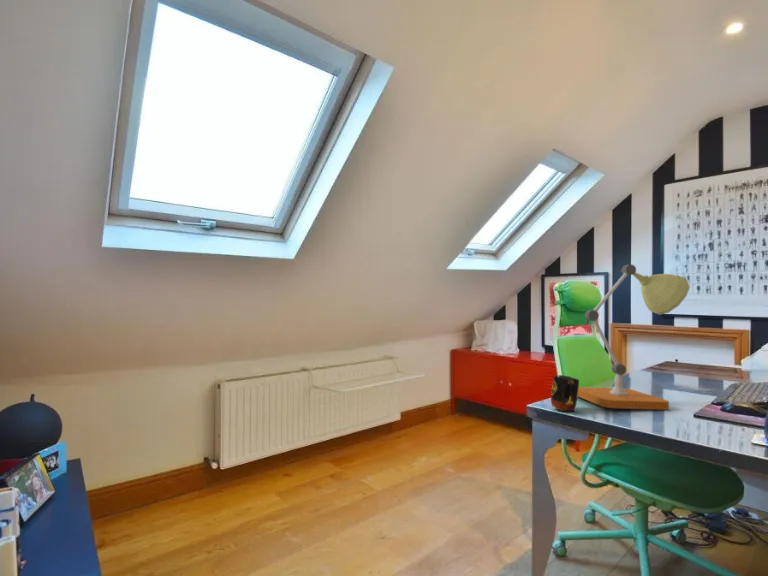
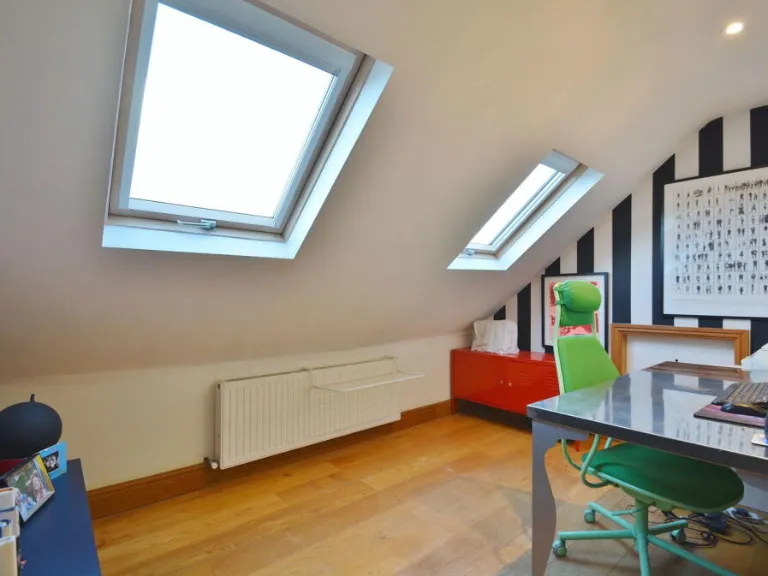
- mug (566, 393)
- desk lamp (608, 344)
